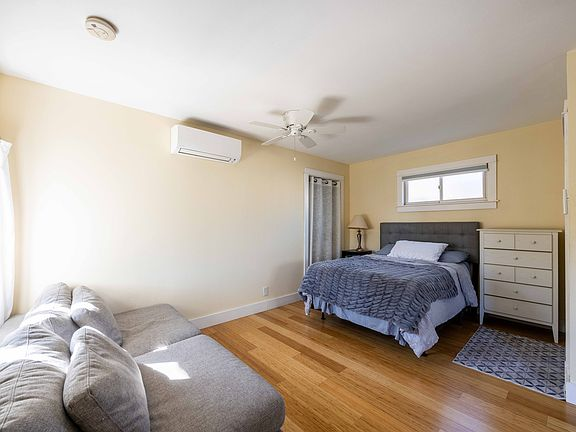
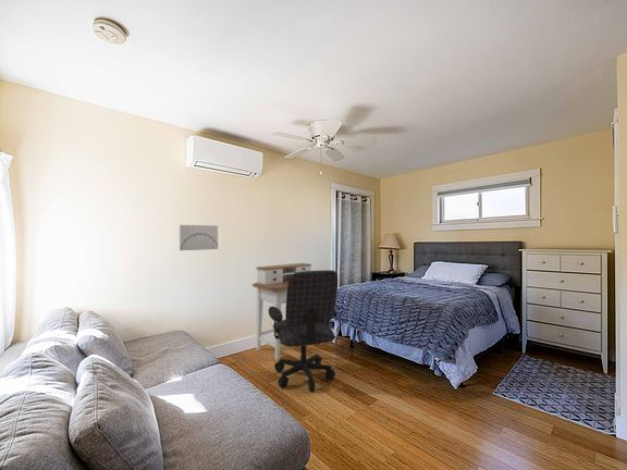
+ wall art (199, 237)
+ office chair (303, 322)
+ desk (285, 302)
